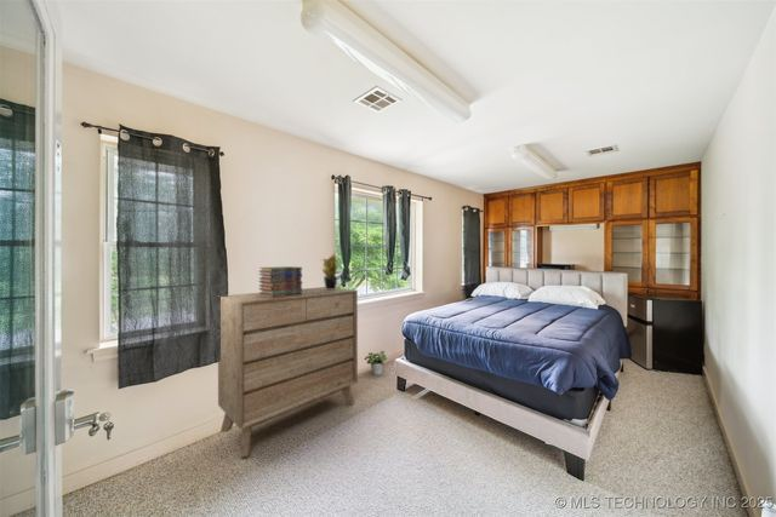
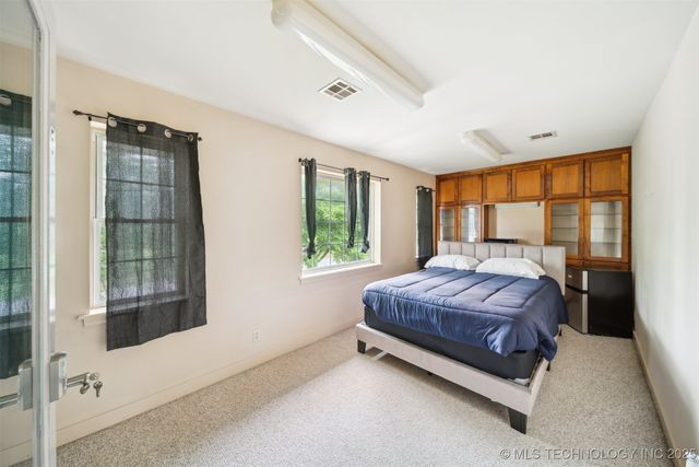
- potted plant (376, 362)
- potted plant (329, 270)
- dresser (293, 354)
- book stack (280, 281)
